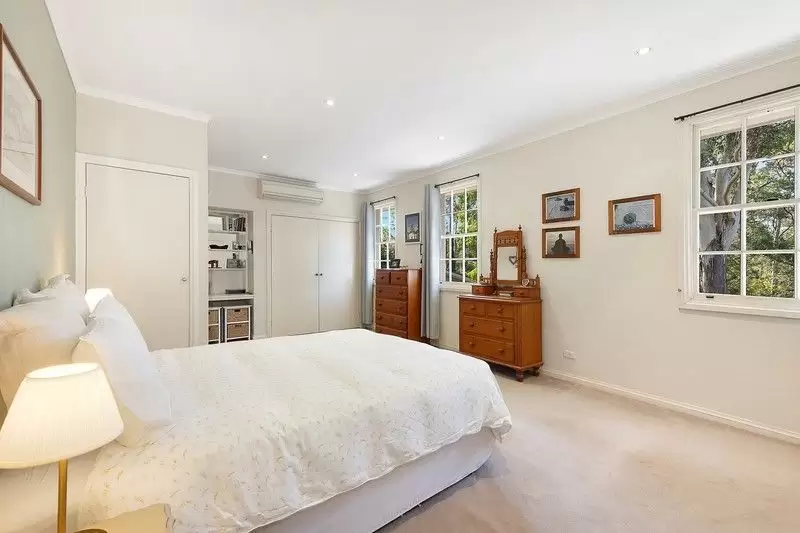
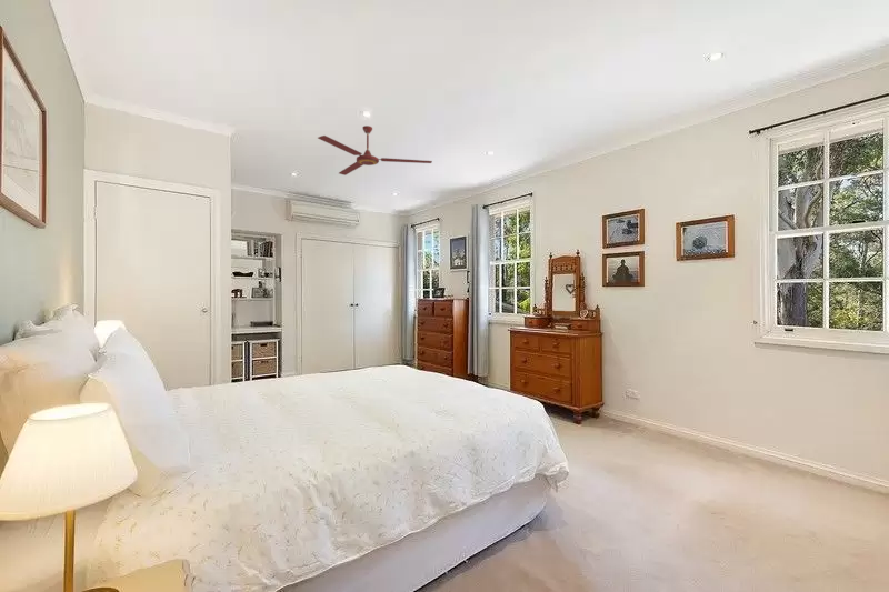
+ ceiling fan (374, 157)
